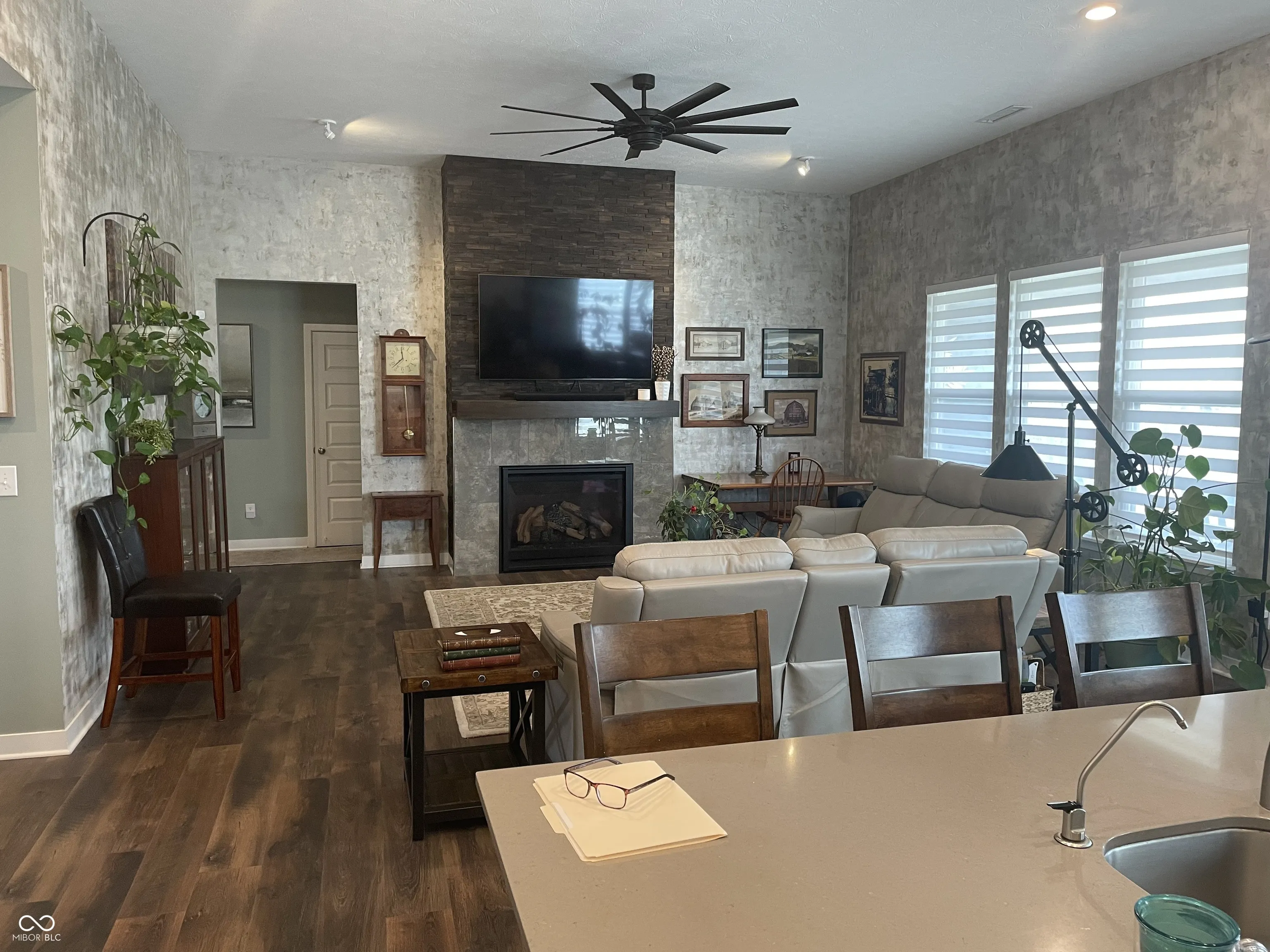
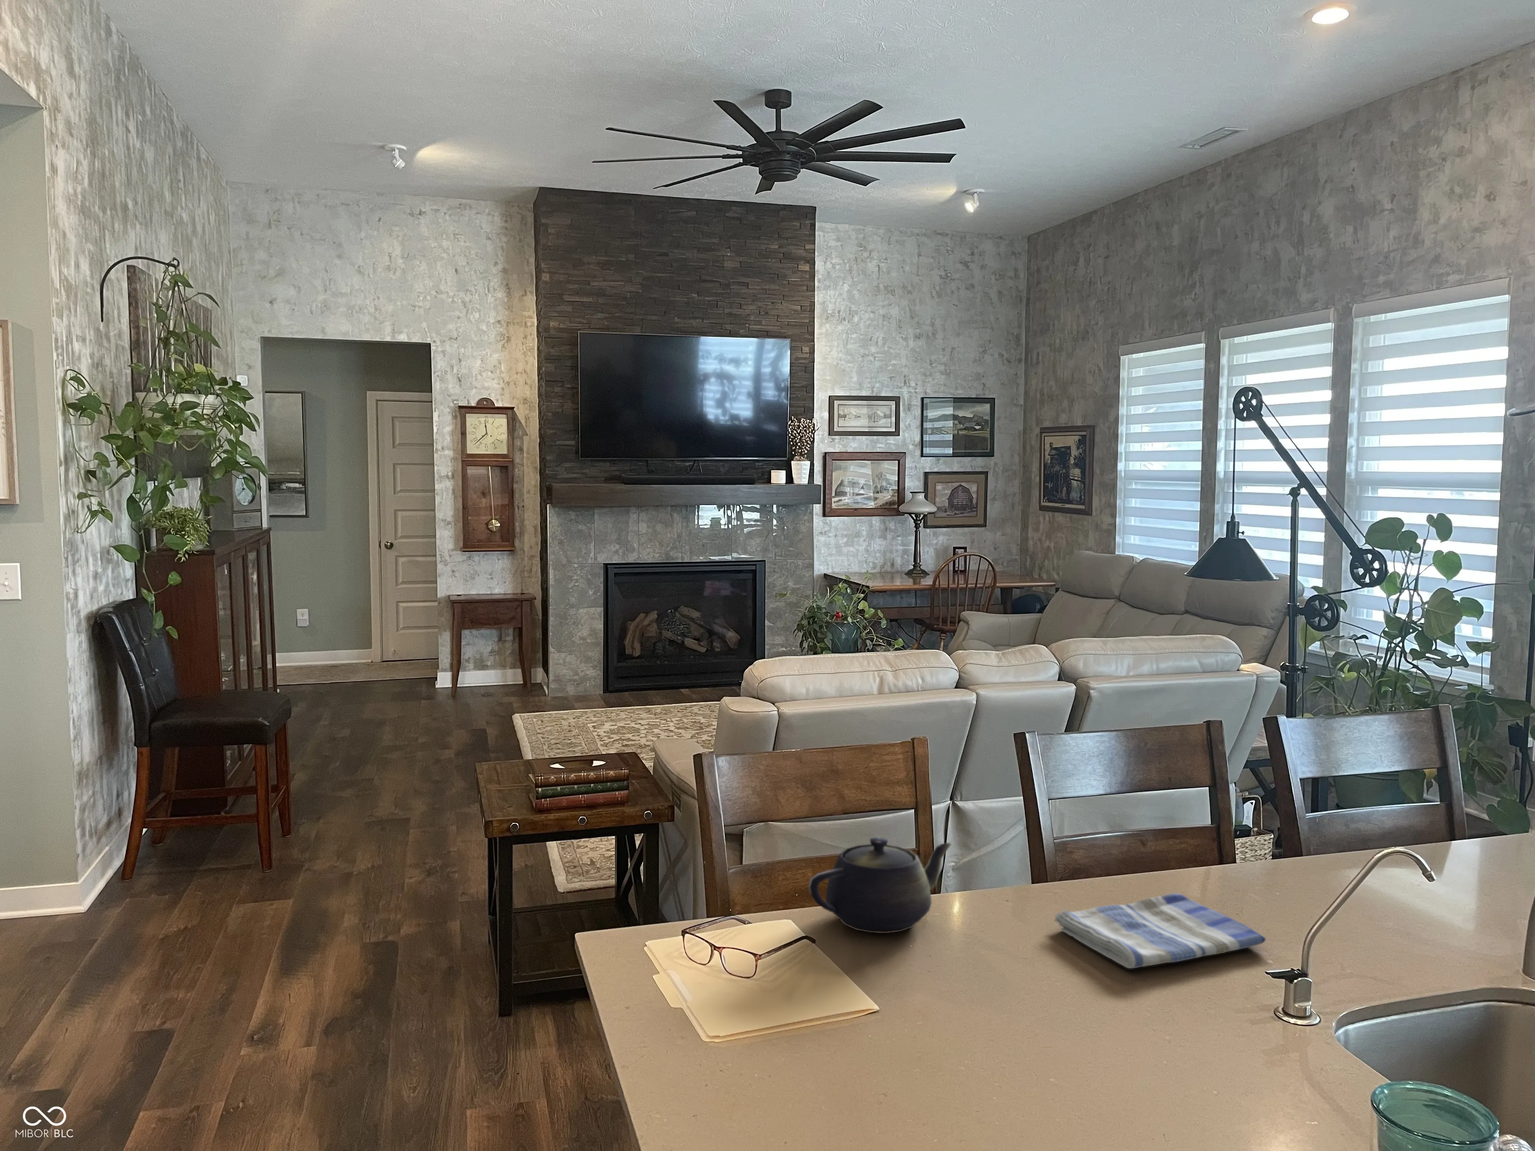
+ teapot (882, 879)
+ dish towel (1157, 929)
